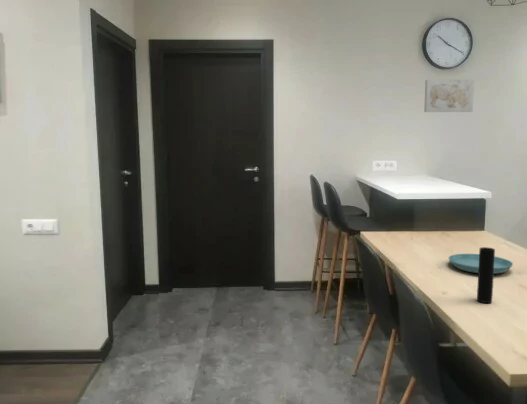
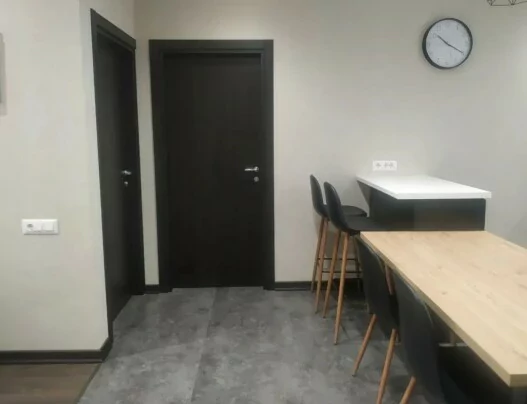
- saucer (478, 263)
- cup (485, 275)
- wall art (448, 95)
